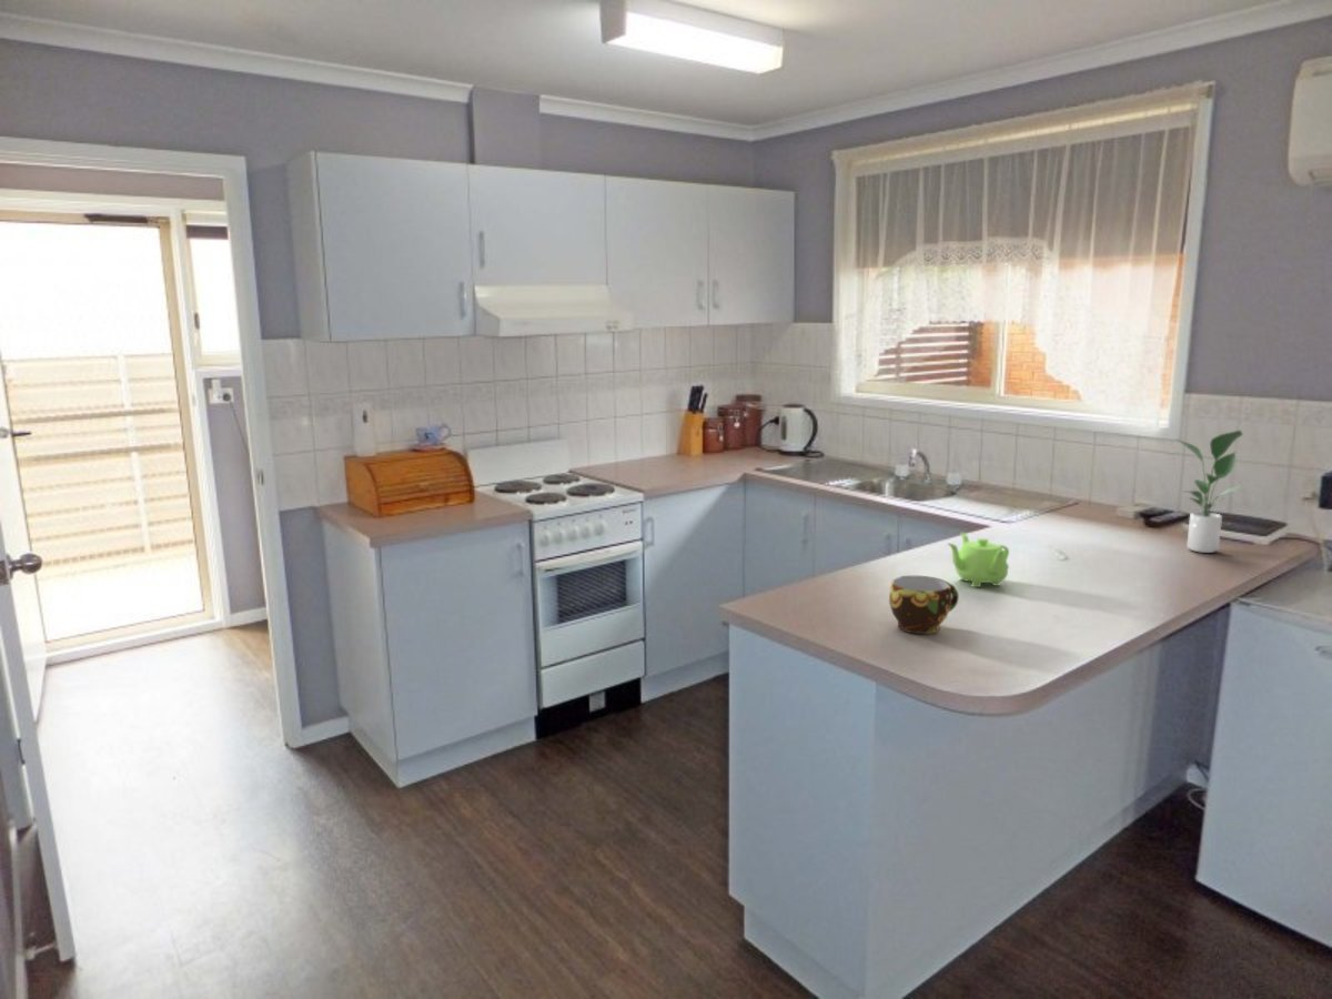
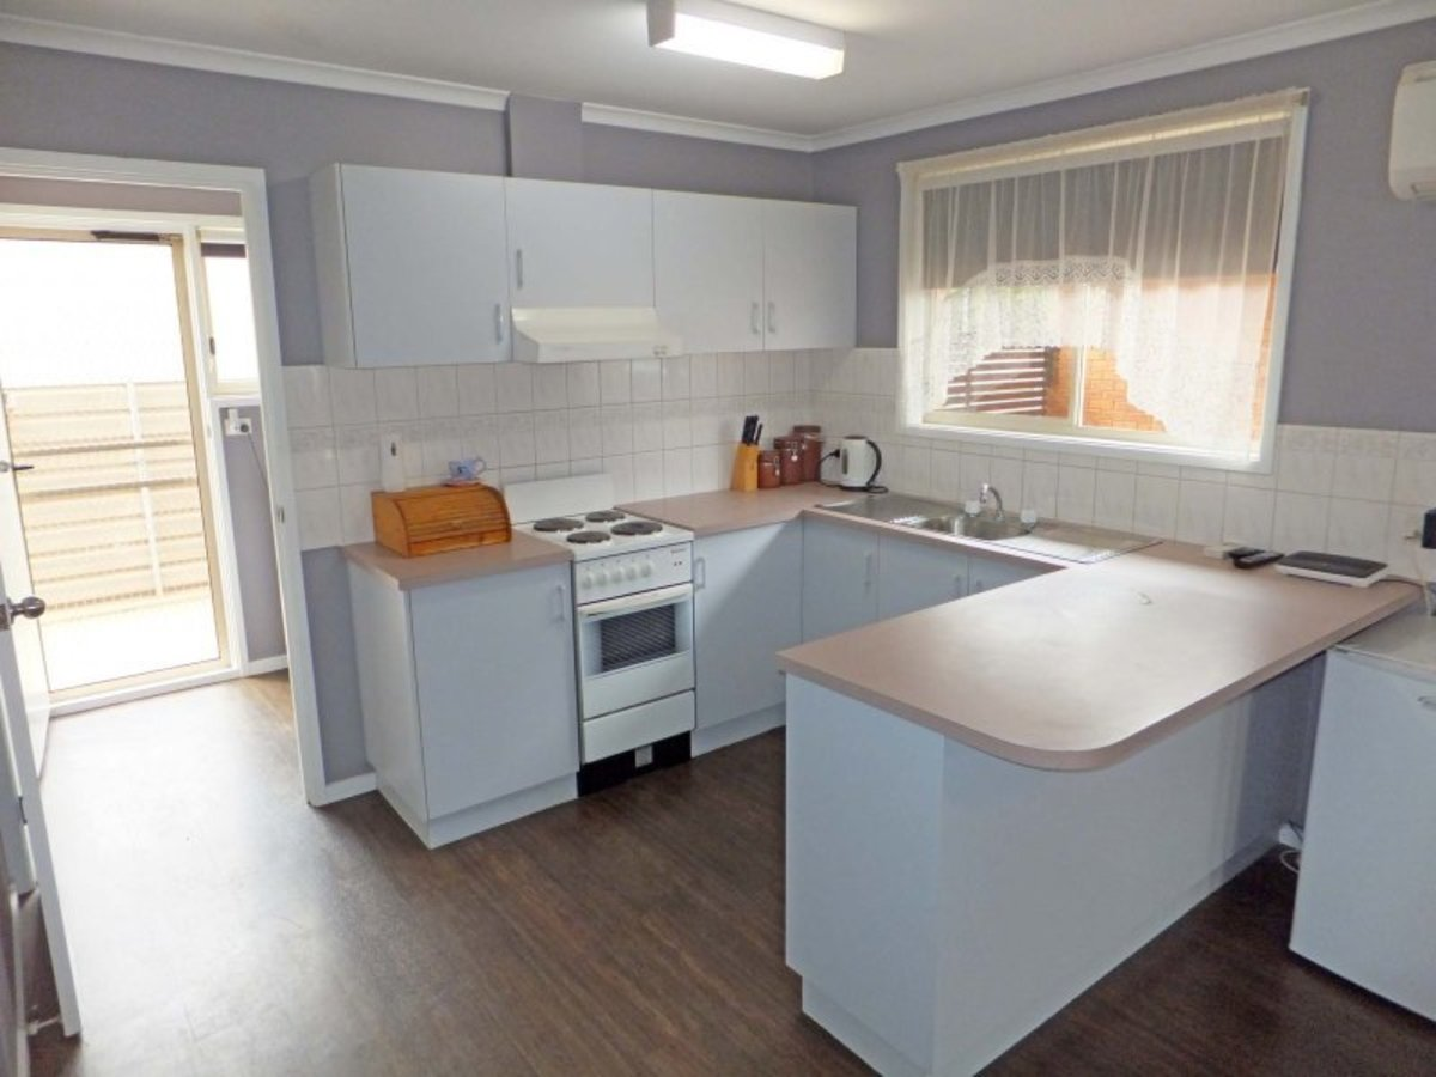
- cup (921, 604)
- potted plant (1209, 488)
- teapot (977, 561)
